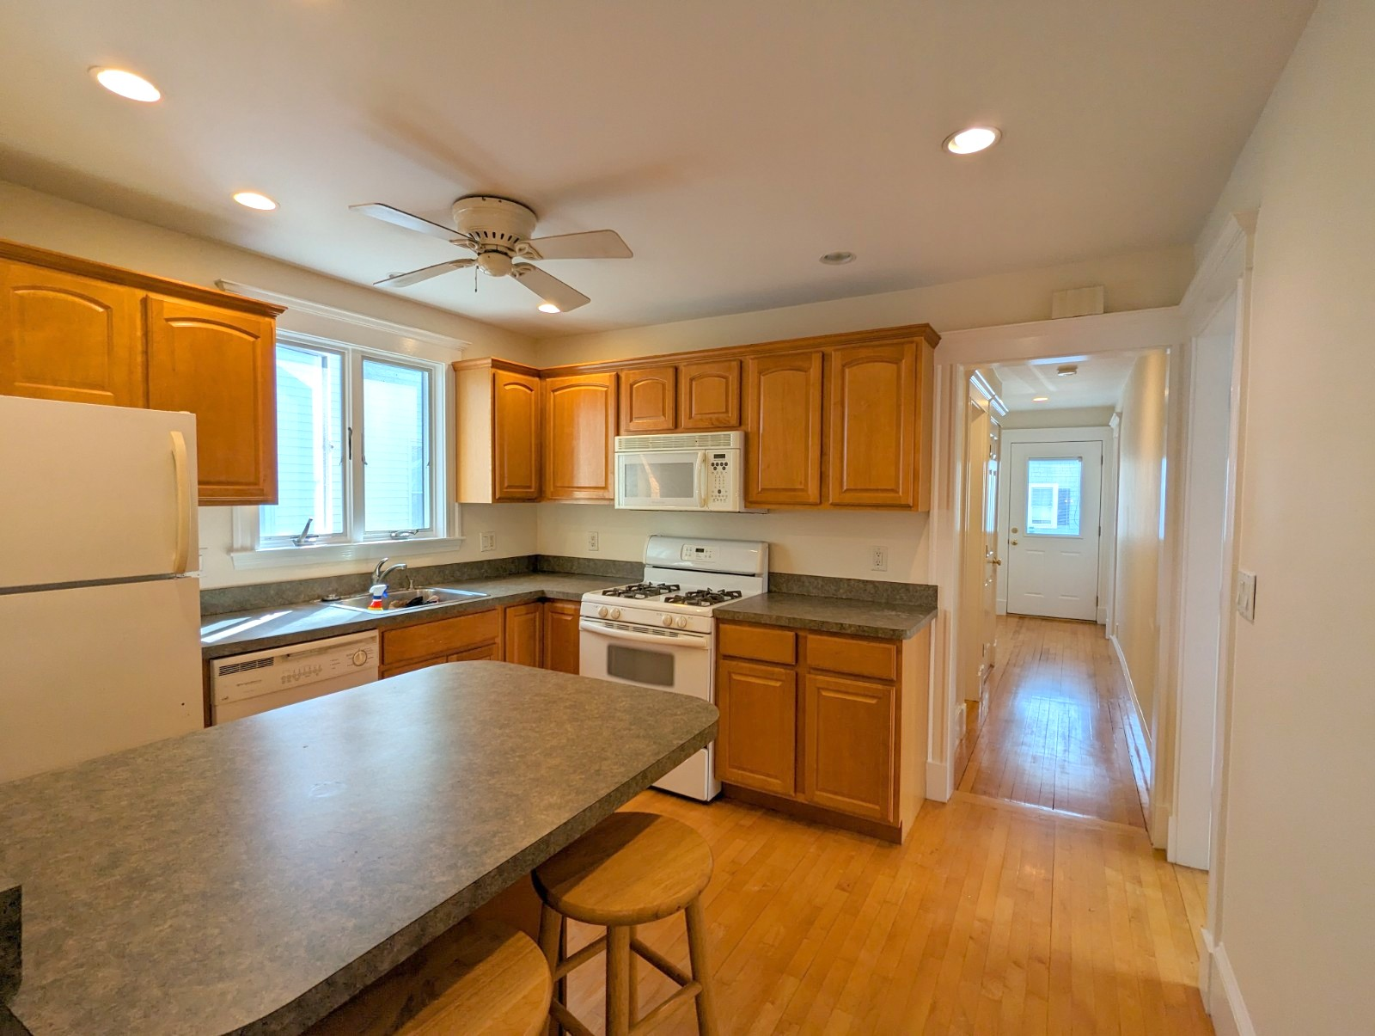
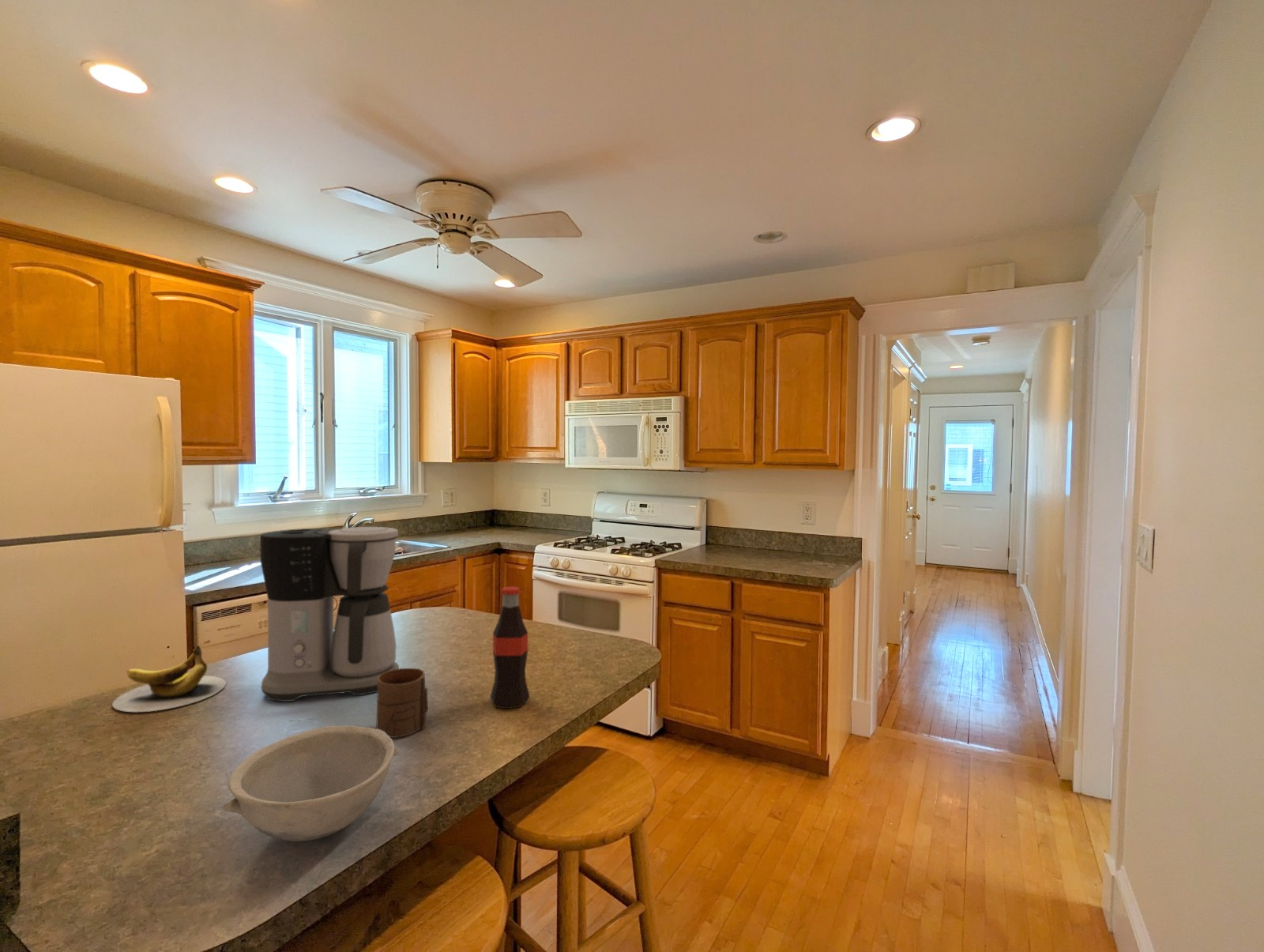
+ coffee maker (330, 609)
+ cup (402, 702)
+ bottle (510, 644)
+ bowl (318, 792)
+ banana (171, 670)
